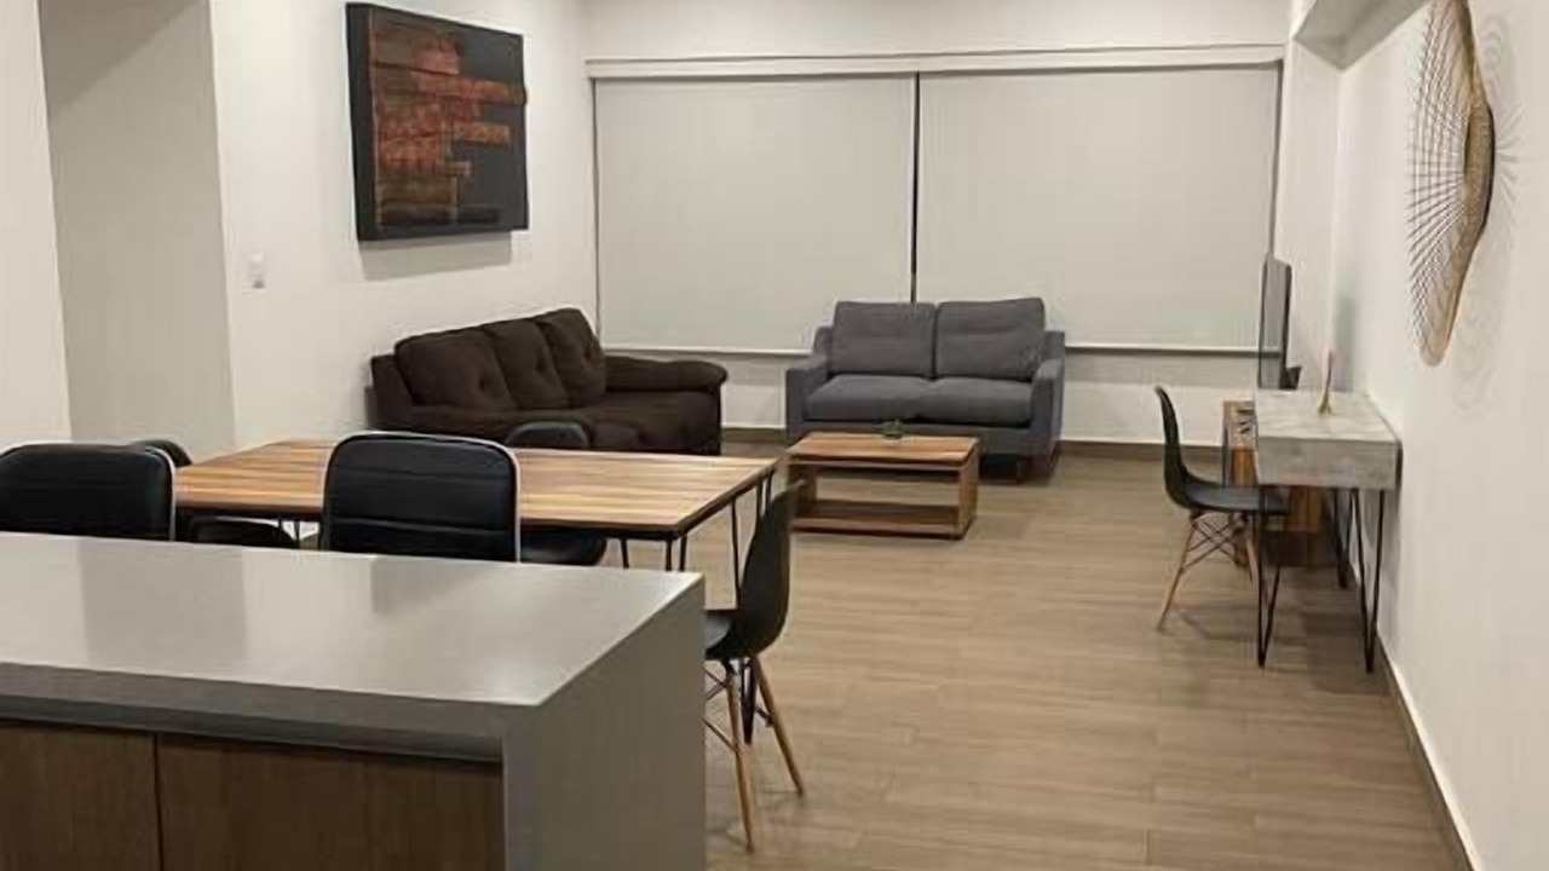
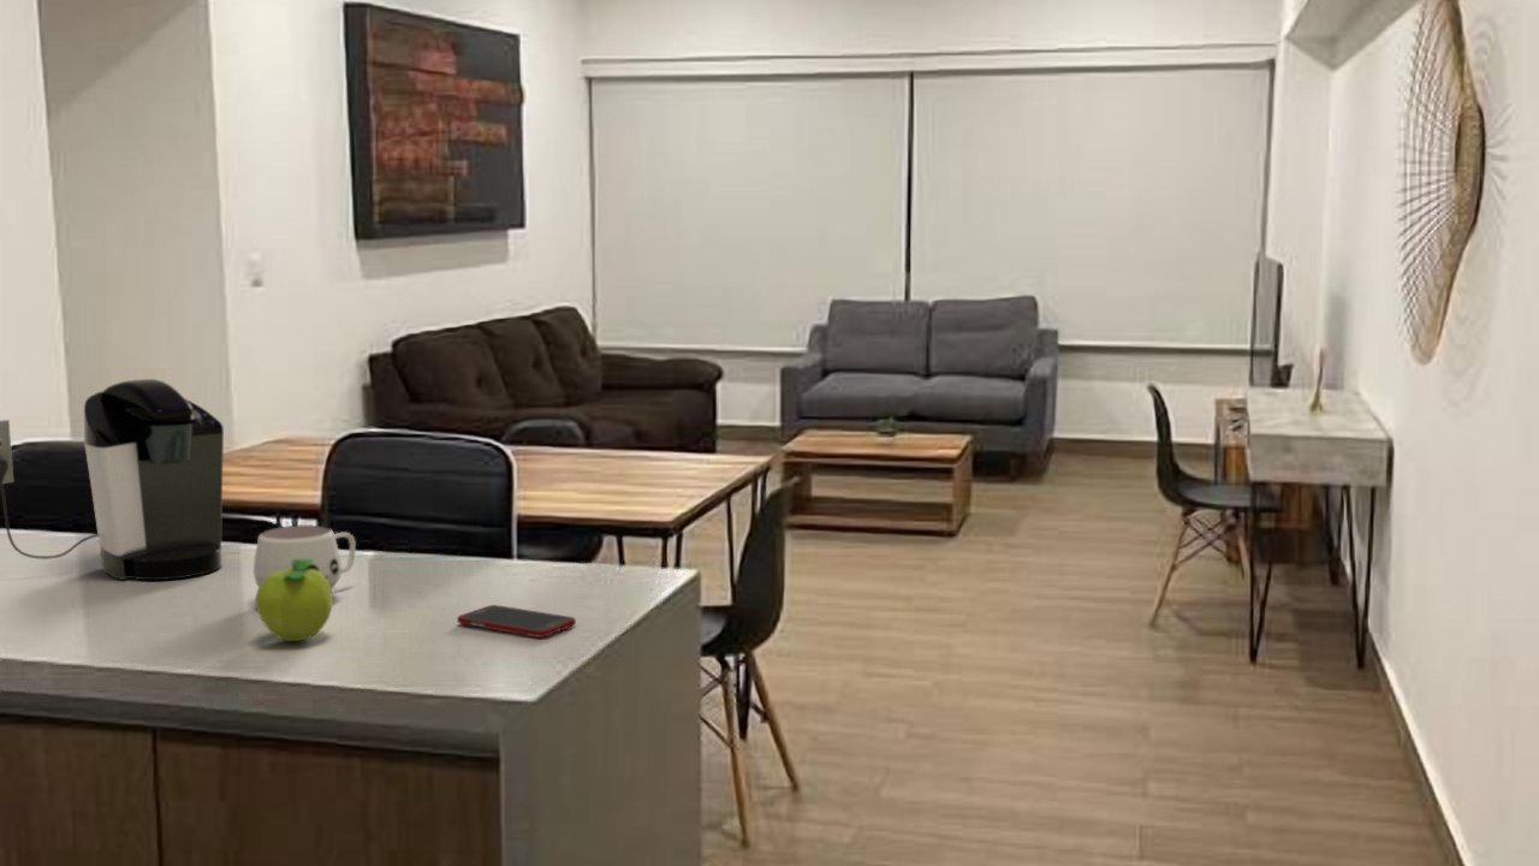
+ coffee maker (117, 479)
+ cell phone (516, 621)
+ fruit (293, 600)
+ mug (310, 564)
